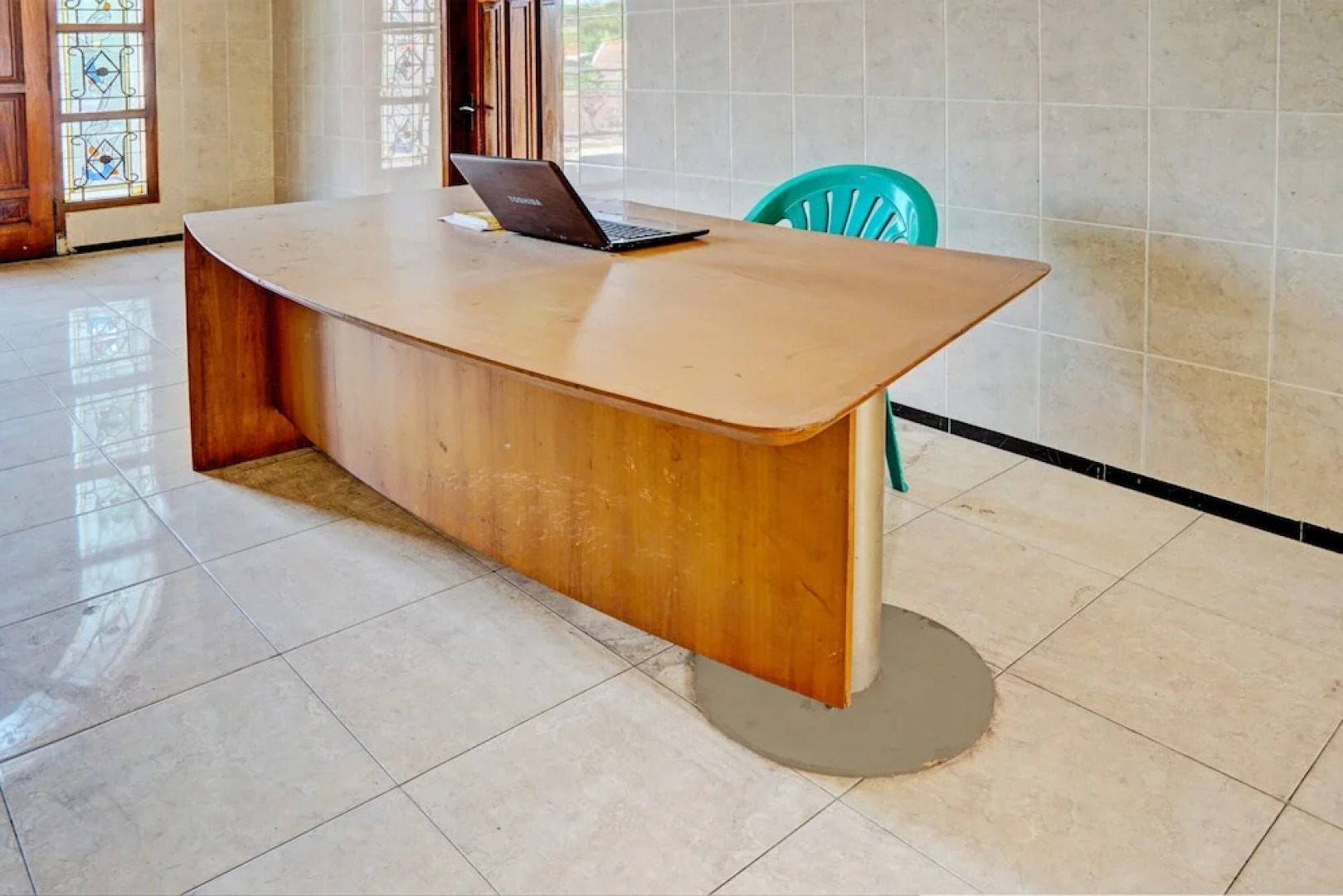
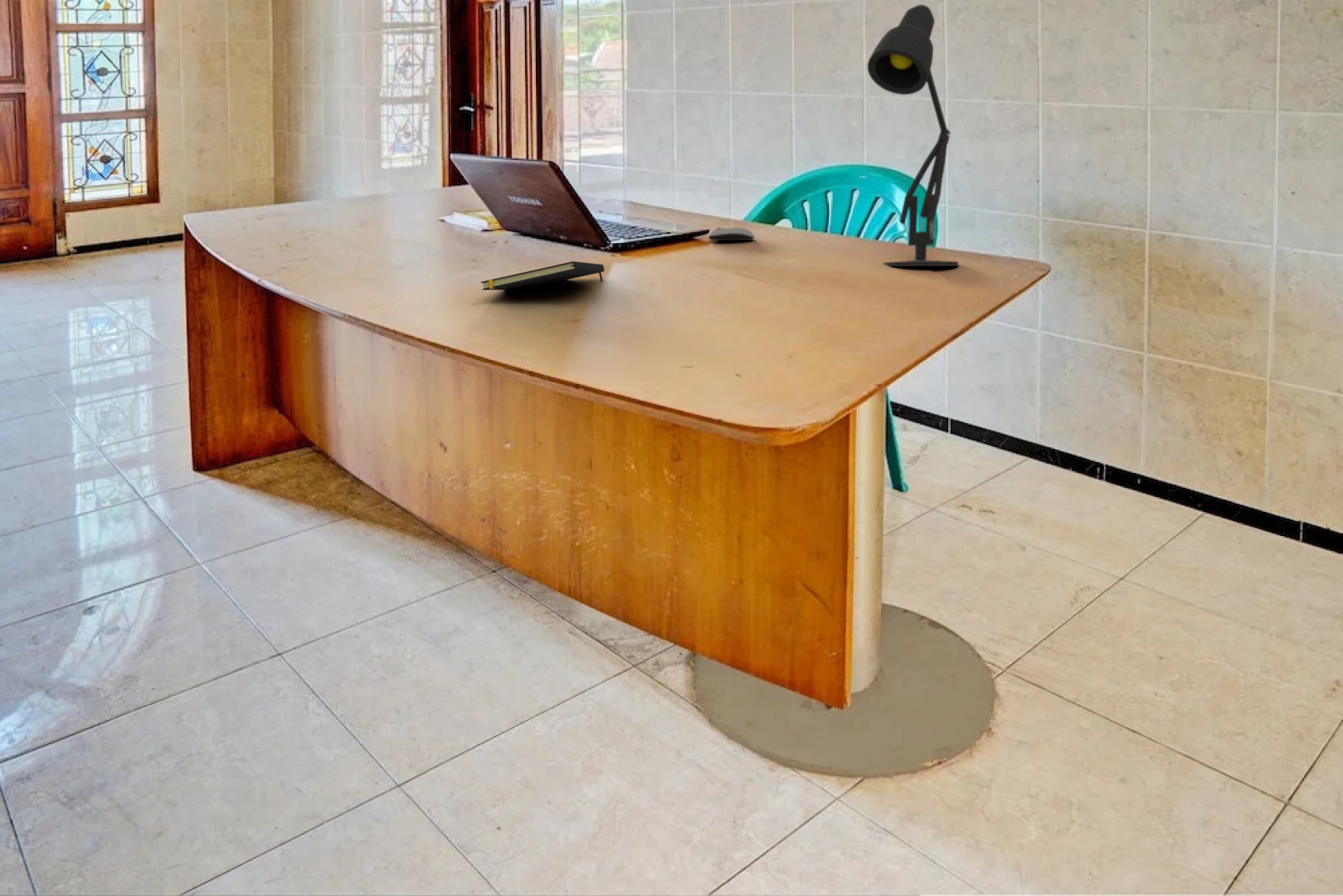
+ computer mouse (732, 233)
+ notepad (546, 276)
+ desk lamp (933, 147)
